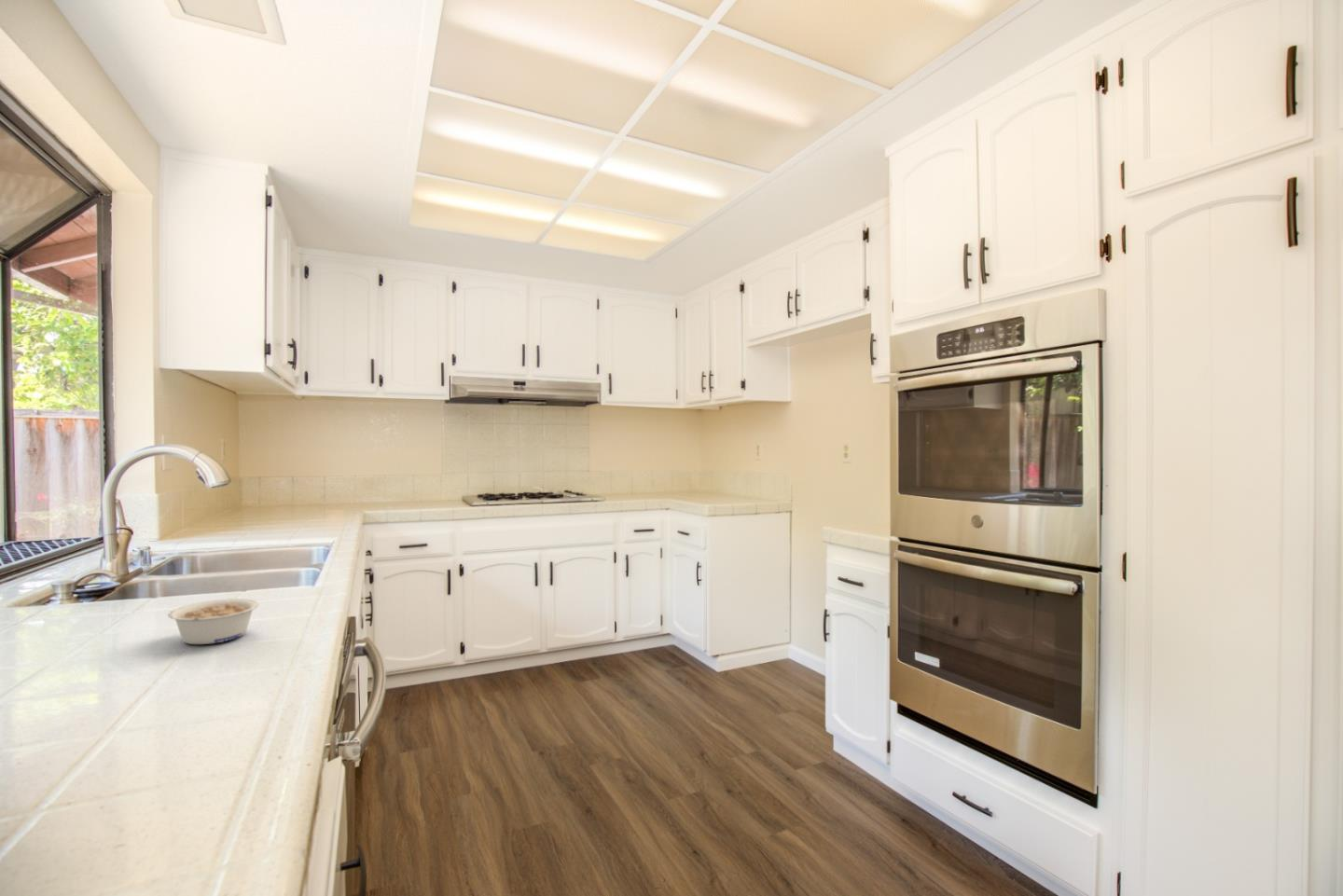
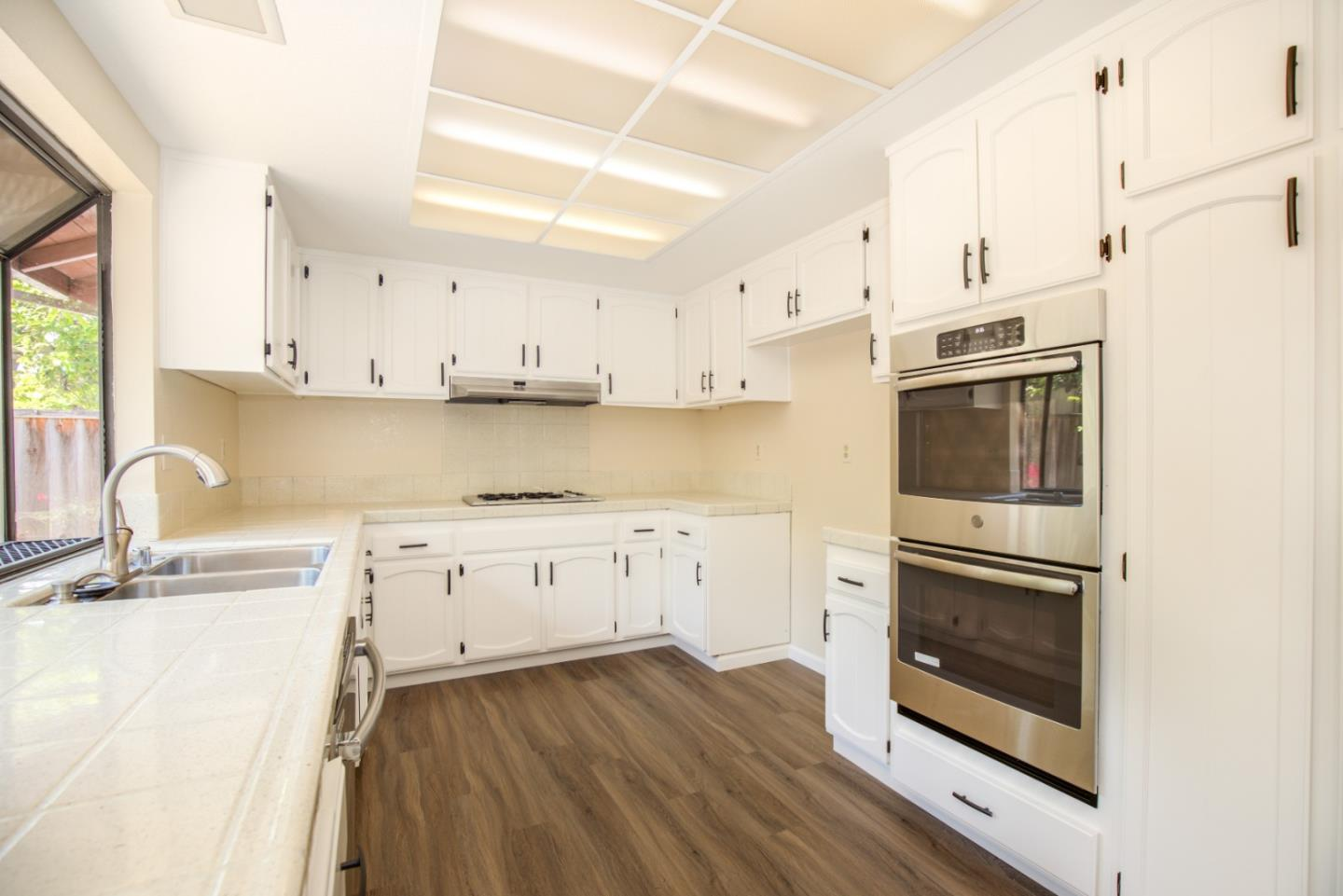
- legume (215, 620)
